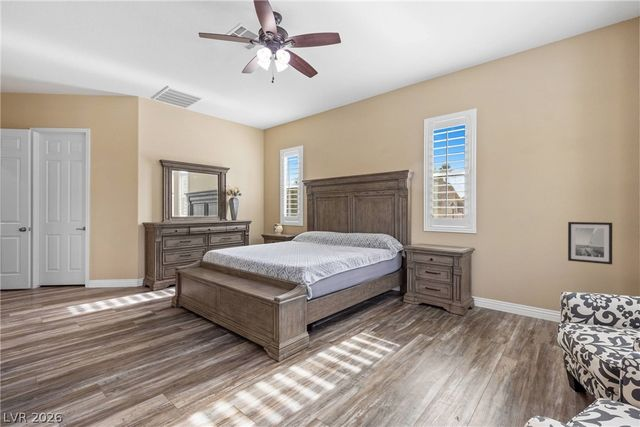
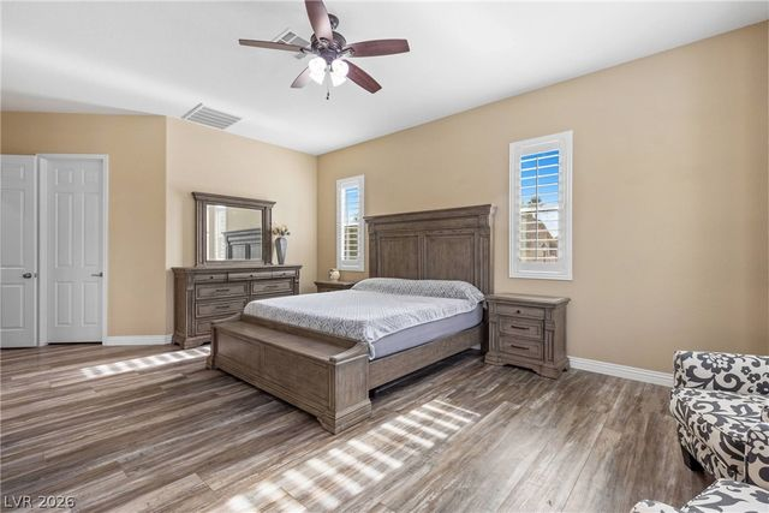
- wall art (589, 242)
